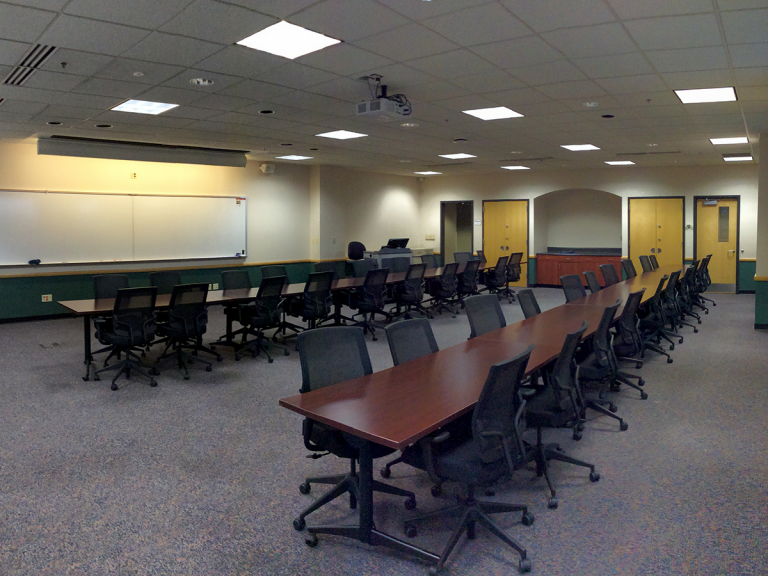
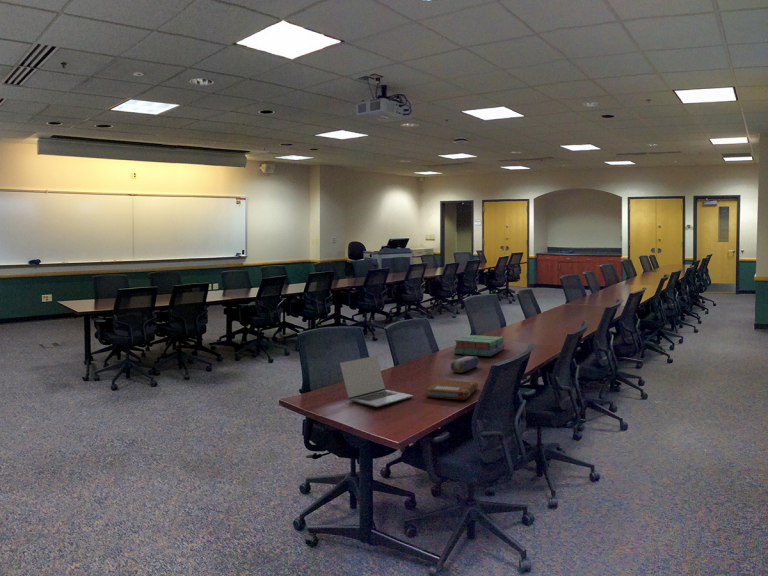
+ notebook (452, 389)
+ pencil case (464, 363)
+ laptop (376, 380)
+ stack of books (479, 344)
